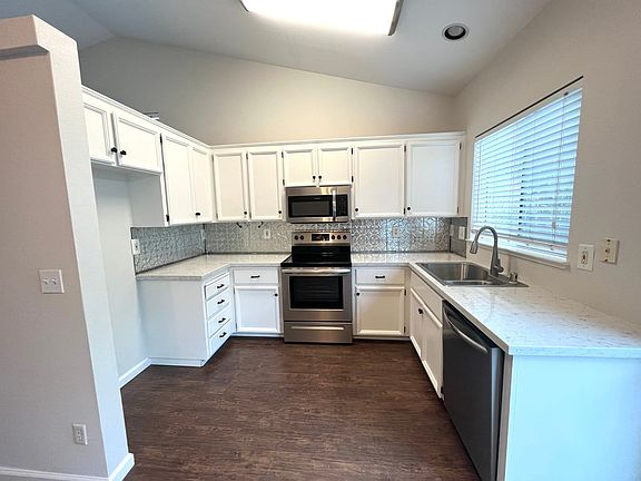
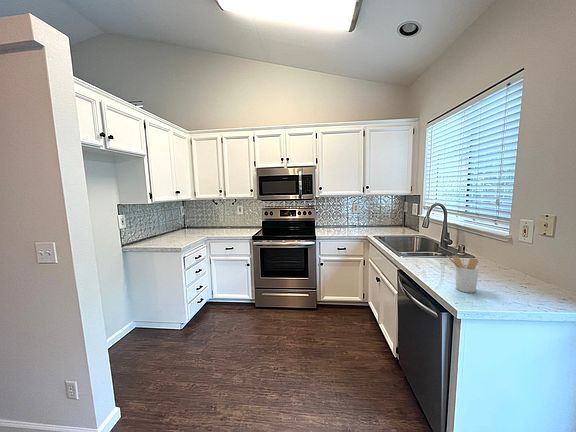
+ utensil holder (461, 272)
